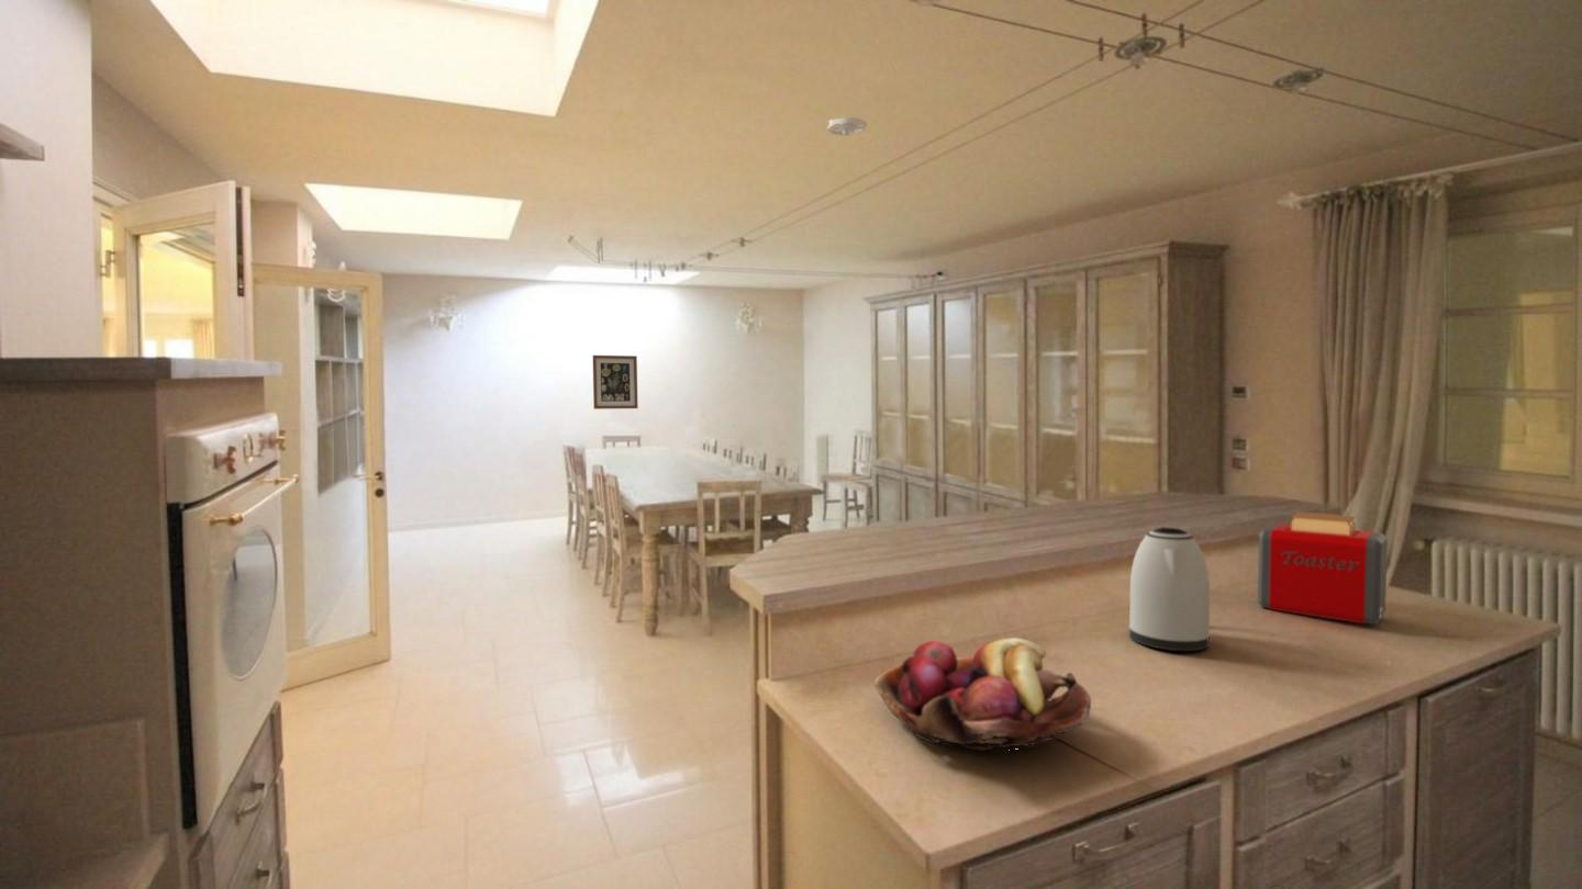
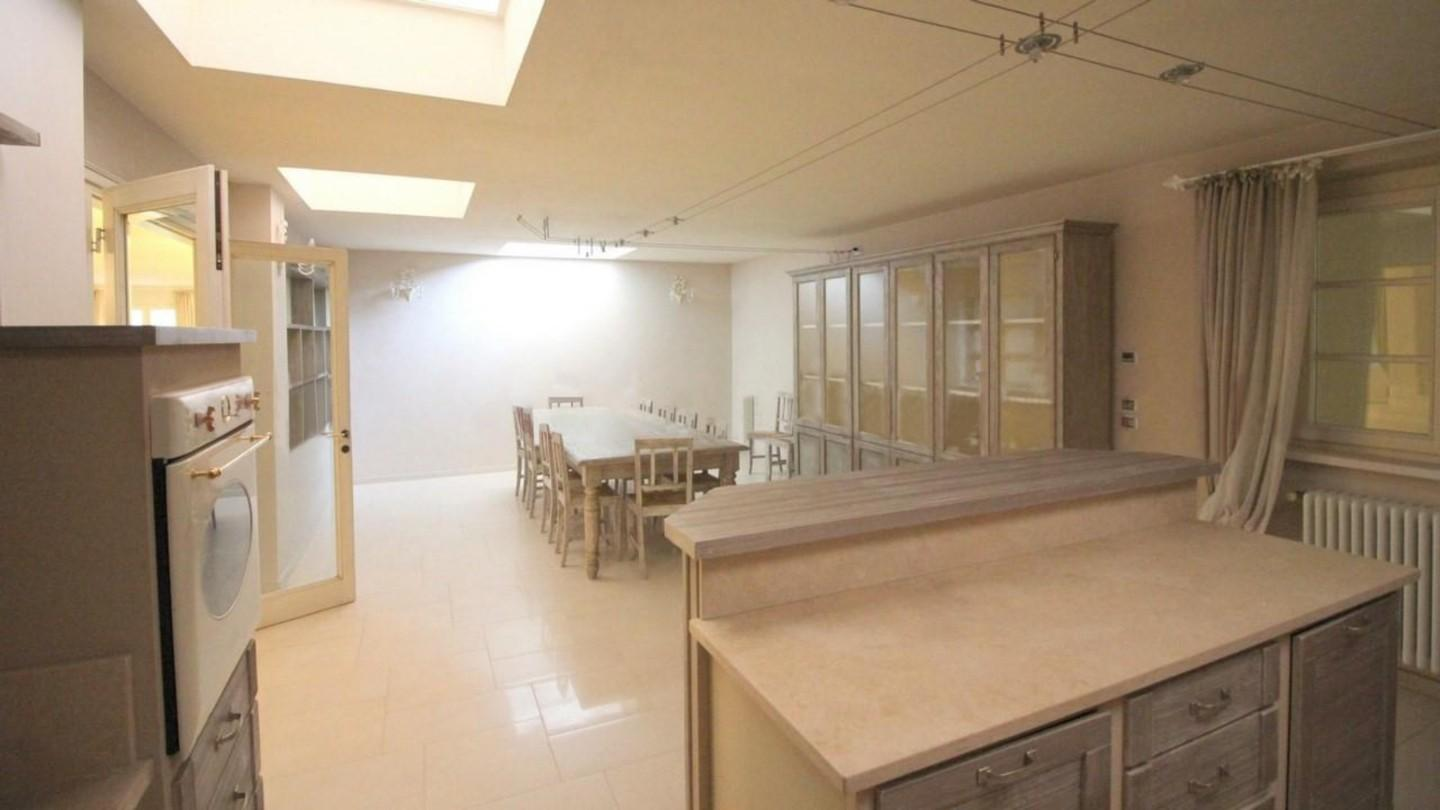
- toaster (1319, 563)
- wall art (615, 382)
- smoke detector (847, 127)
- fruit basket (983, 686)
- kettle (1167, 581)
